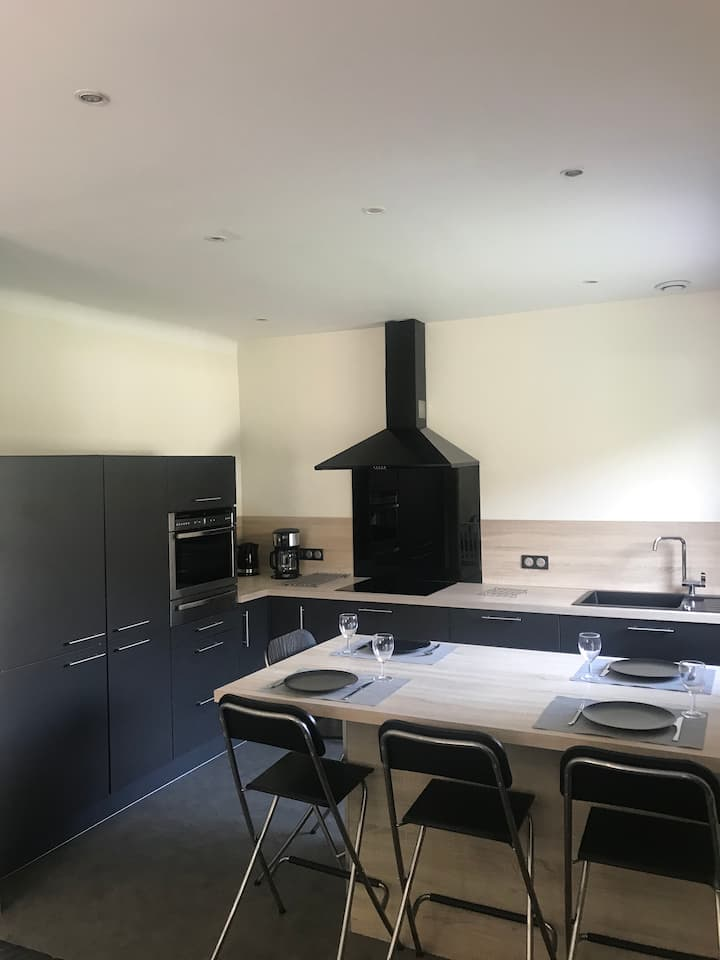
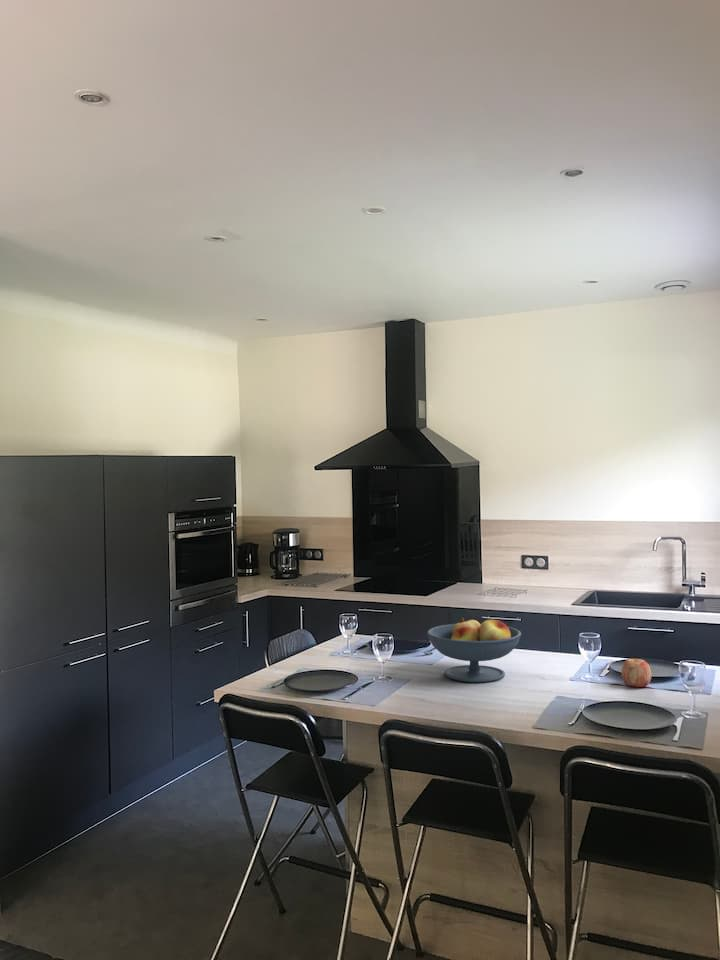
+ apple (636, 672)
+ fruit bowl (473, 645)
